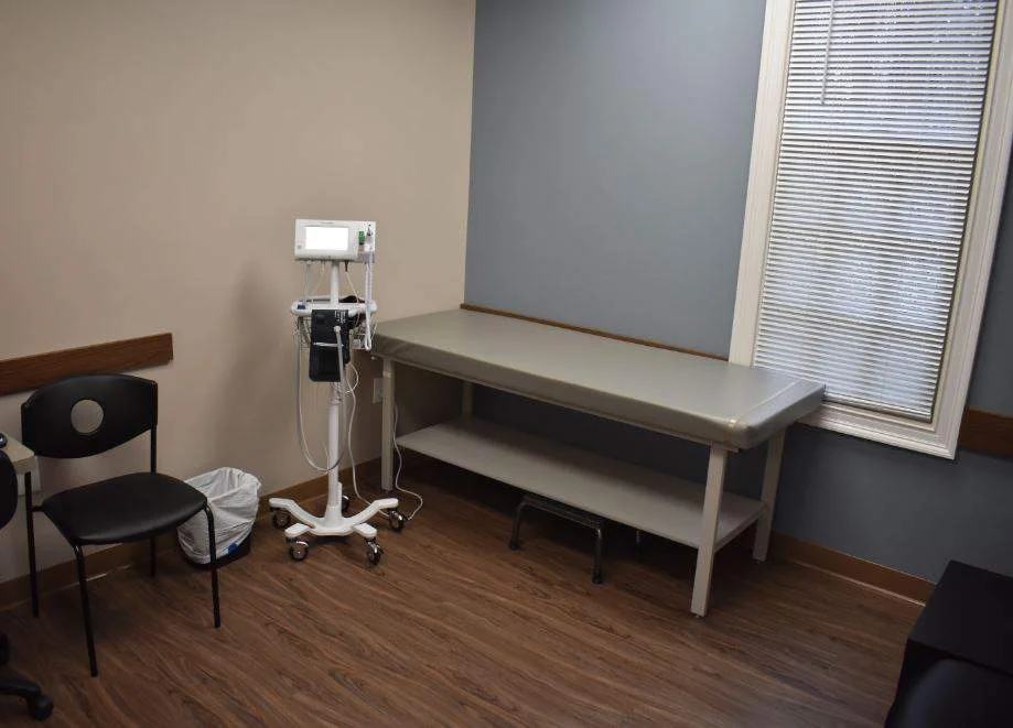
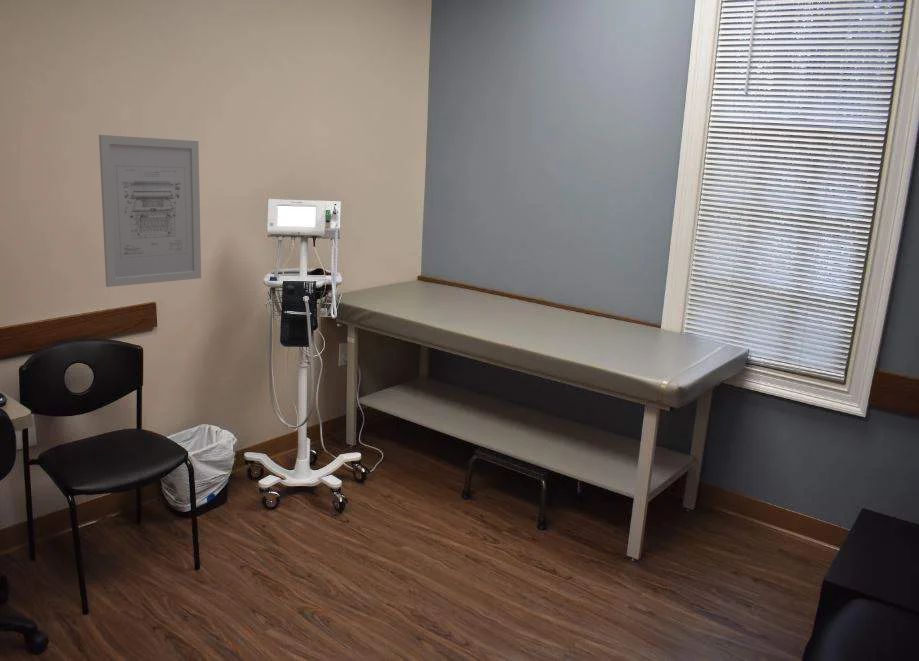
+ wall art (153, 211)
